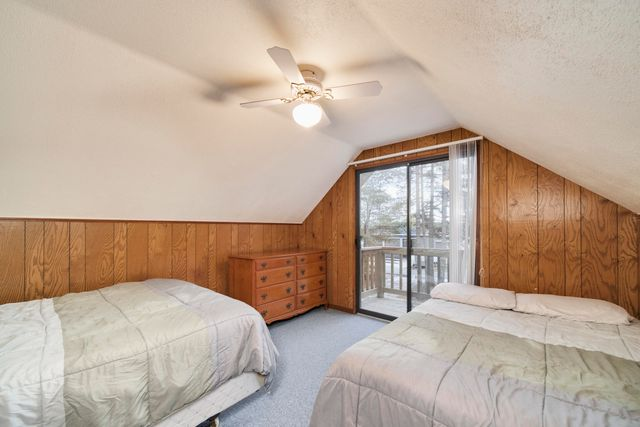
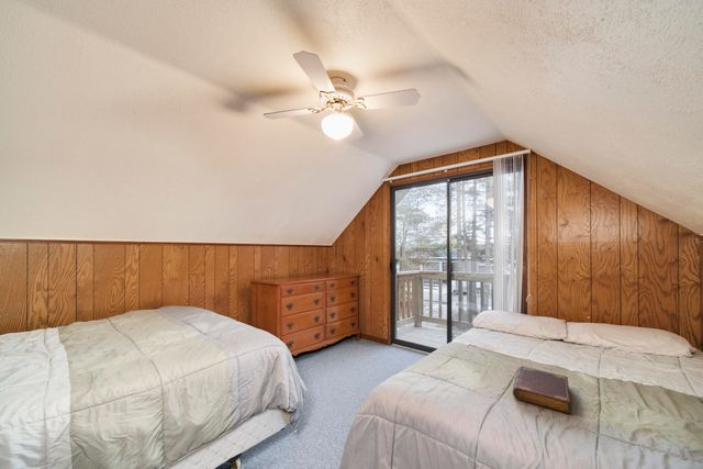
+ book (540, 386)
